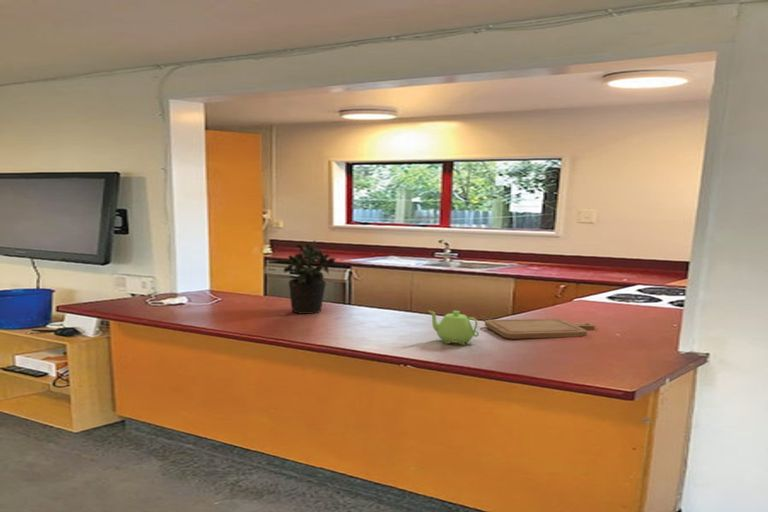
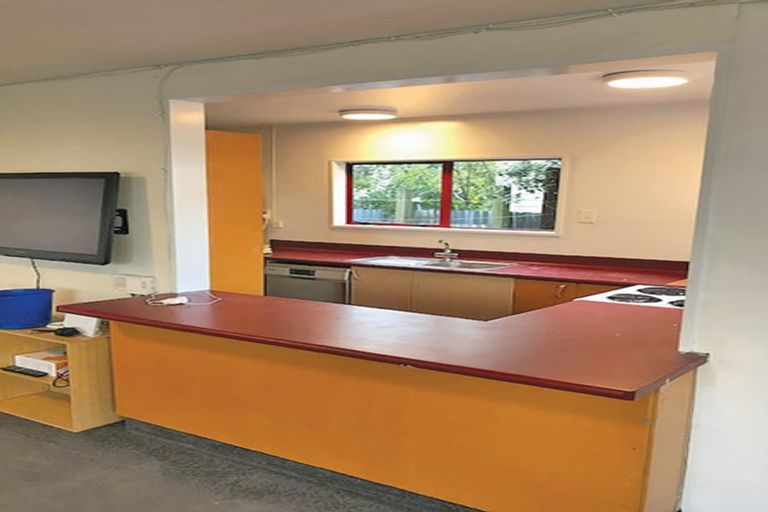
- chopping board (544, 327)
- teapot (453, 326)
- potted plant (310, 275)
